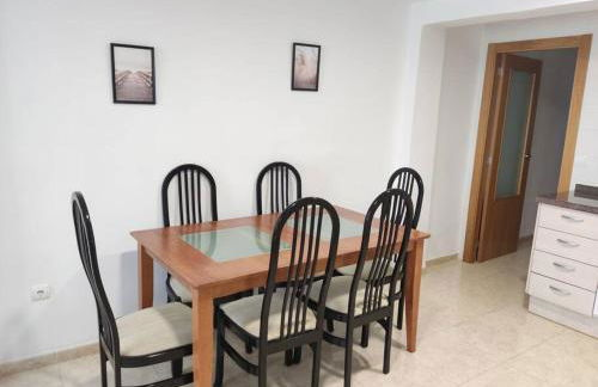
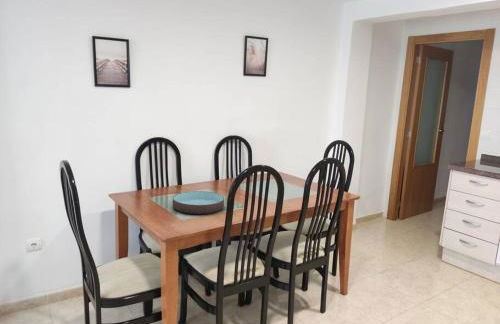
+ bowl (198, 202)
